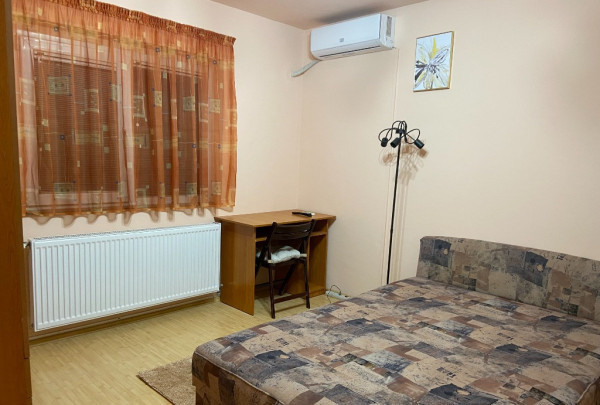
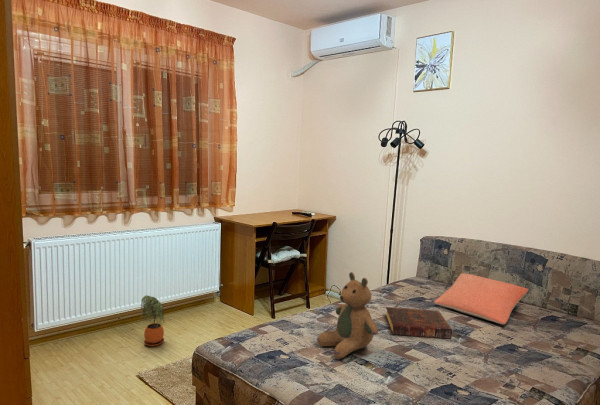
+ potted plant (151, 320)
+ teddy bear (347, 312)
+ book (416, 322)
+ pillow (480, 296)
